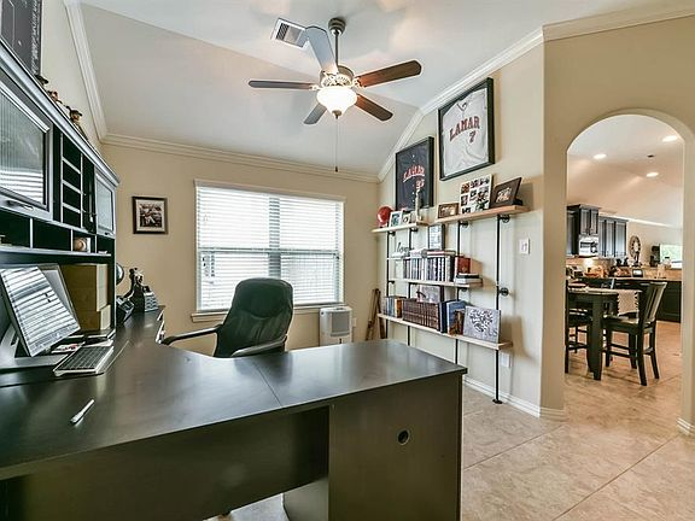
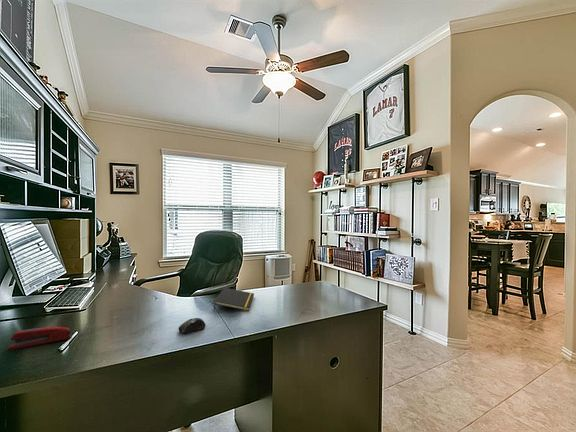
+ computer mouse (192, 323)
+ stapler (41, 335)
+ notepad (235, 298)
